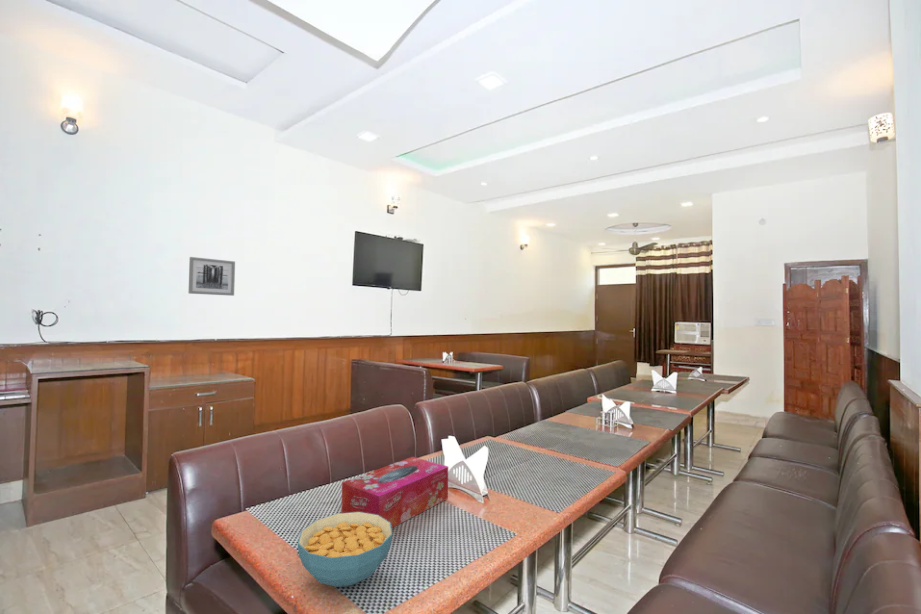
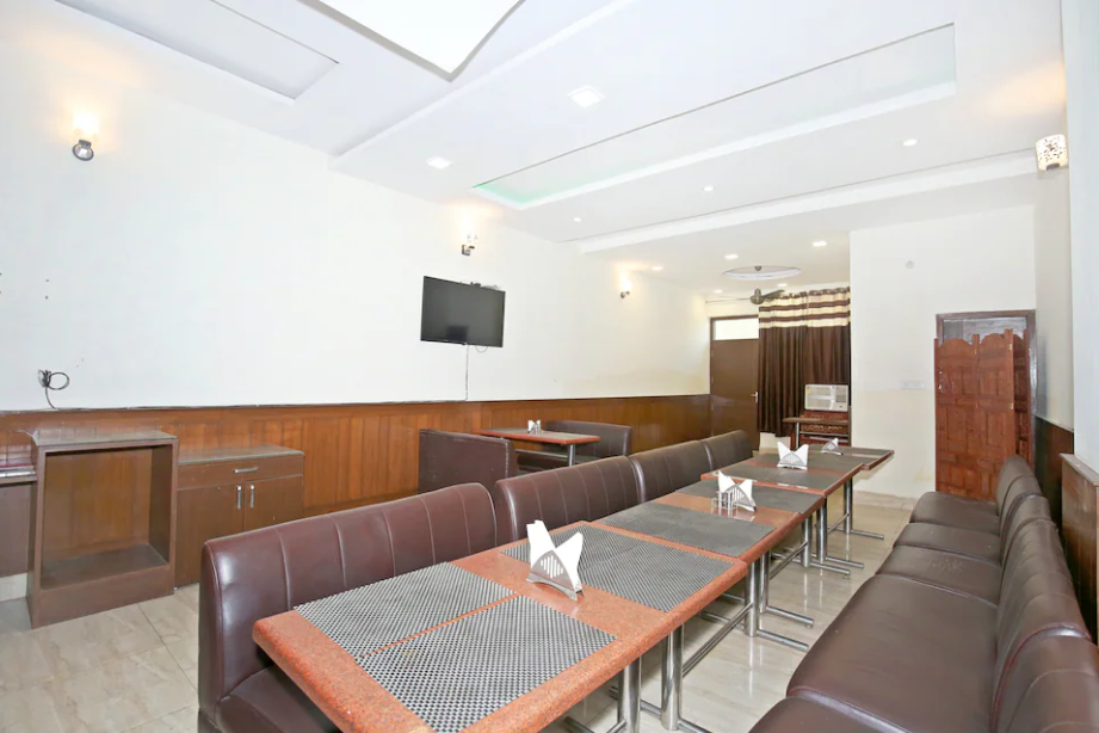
- wall art (212, 276)
- cereal bowl (346, 555)
- tissue box (397, 490)
